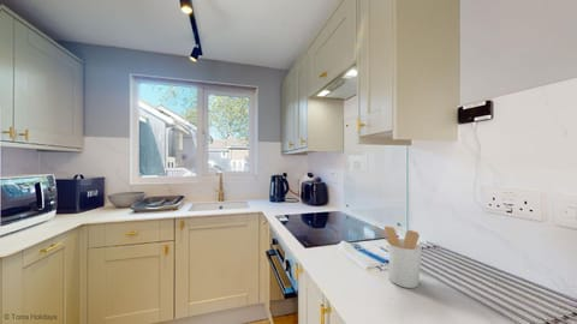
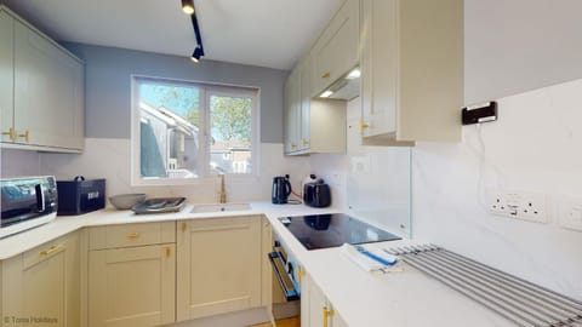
- utensil holder (395, 252)
